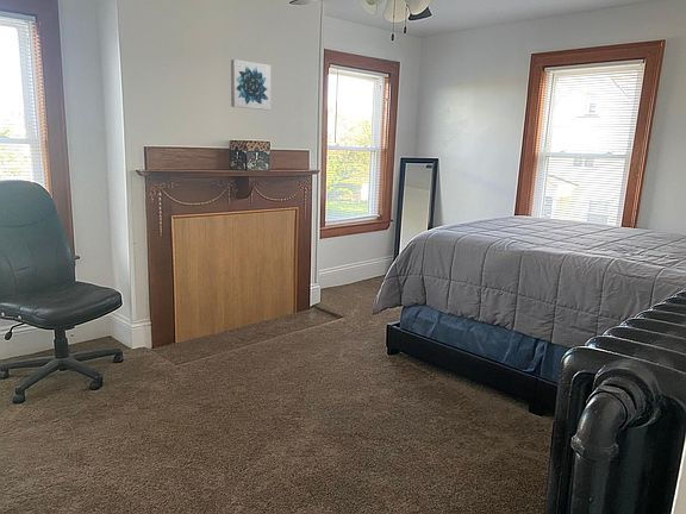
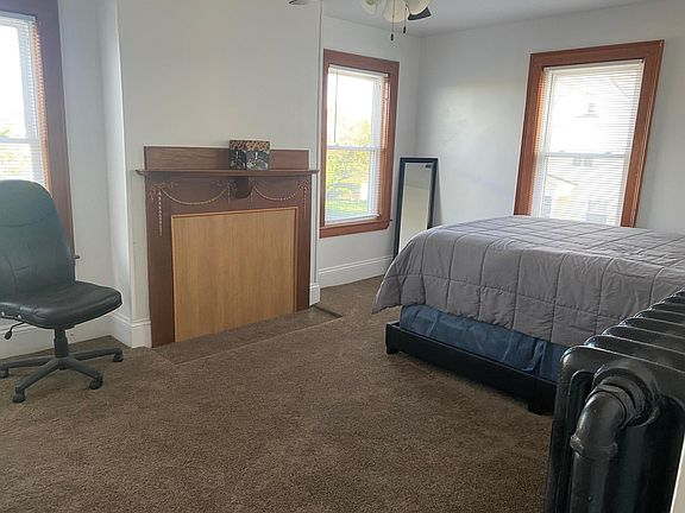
- wall art (251, 86)
